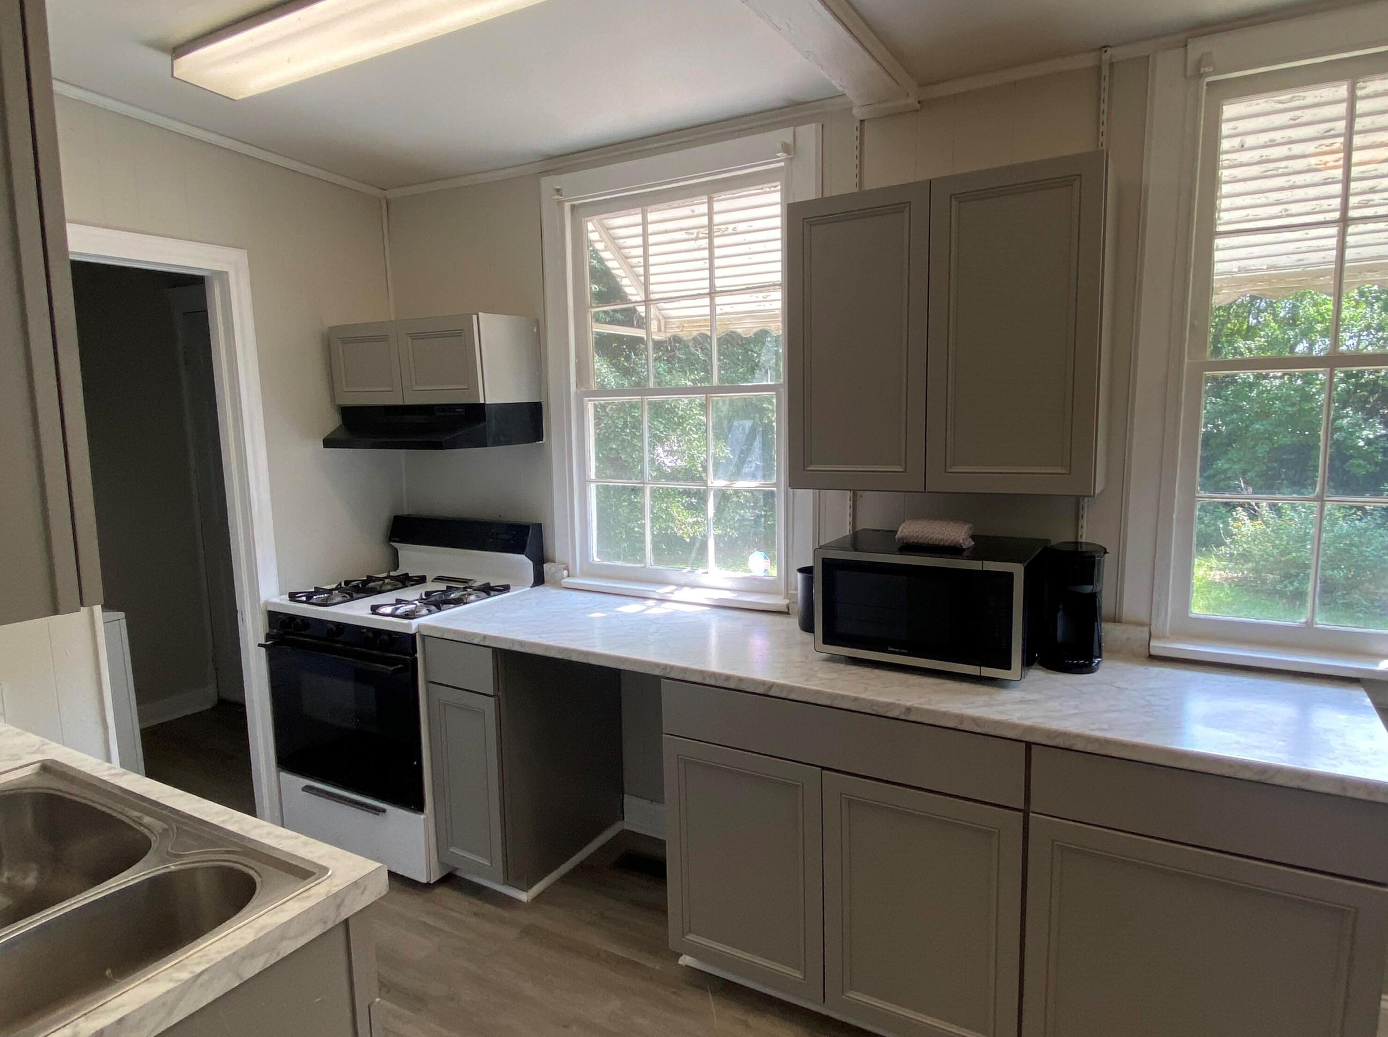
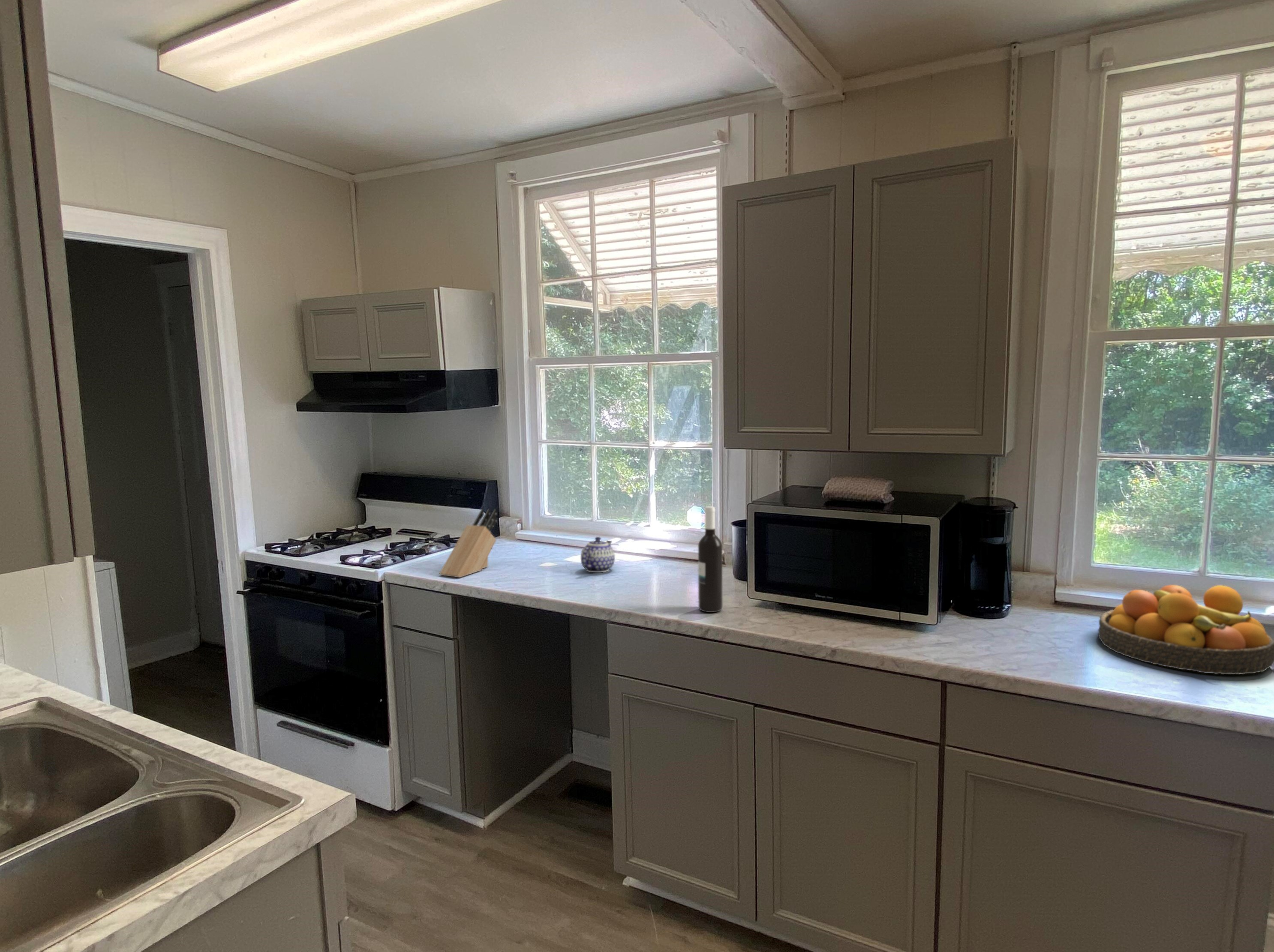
+ fruit bowl (1183, 618)
+ wine bottle (710, 558)
+ teapot (598, 554)
+ knife block (471, 541)
